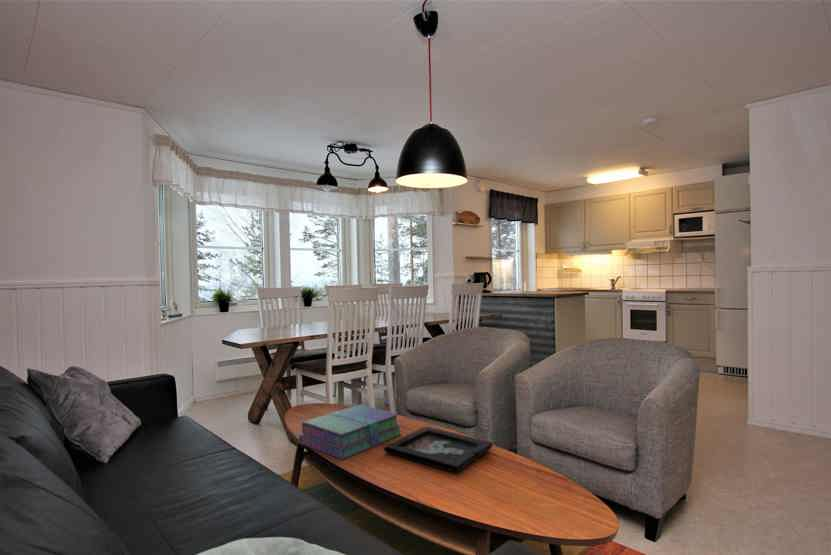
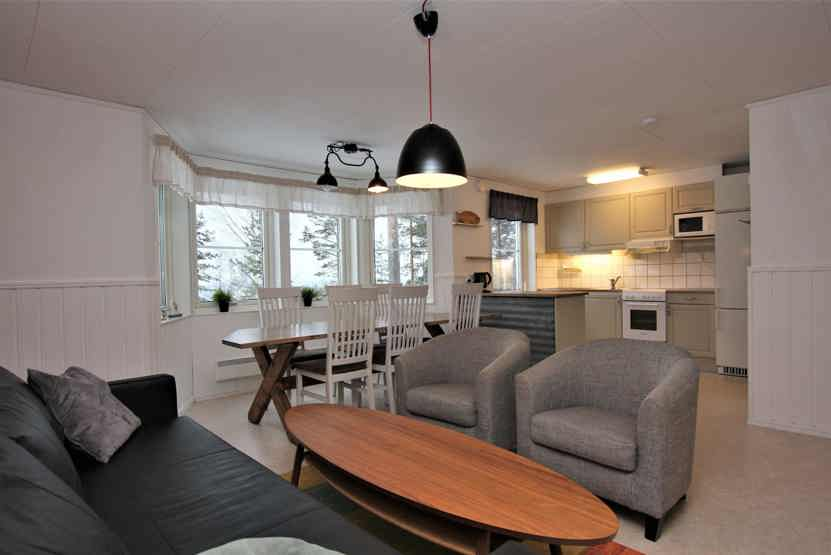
- stack of books (351, 428)
- decorative tray (439, 447)
